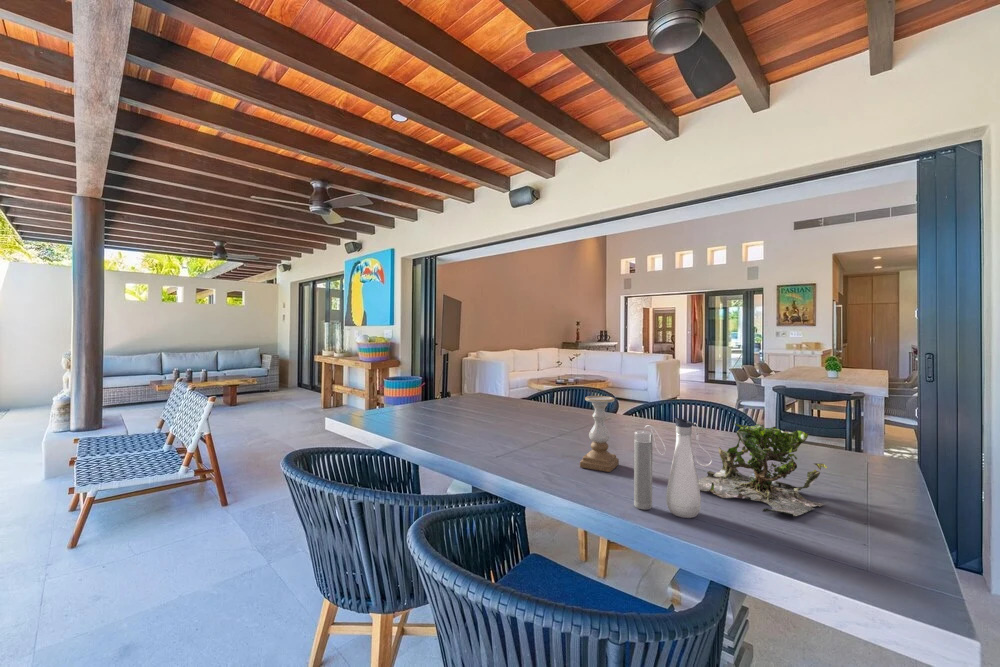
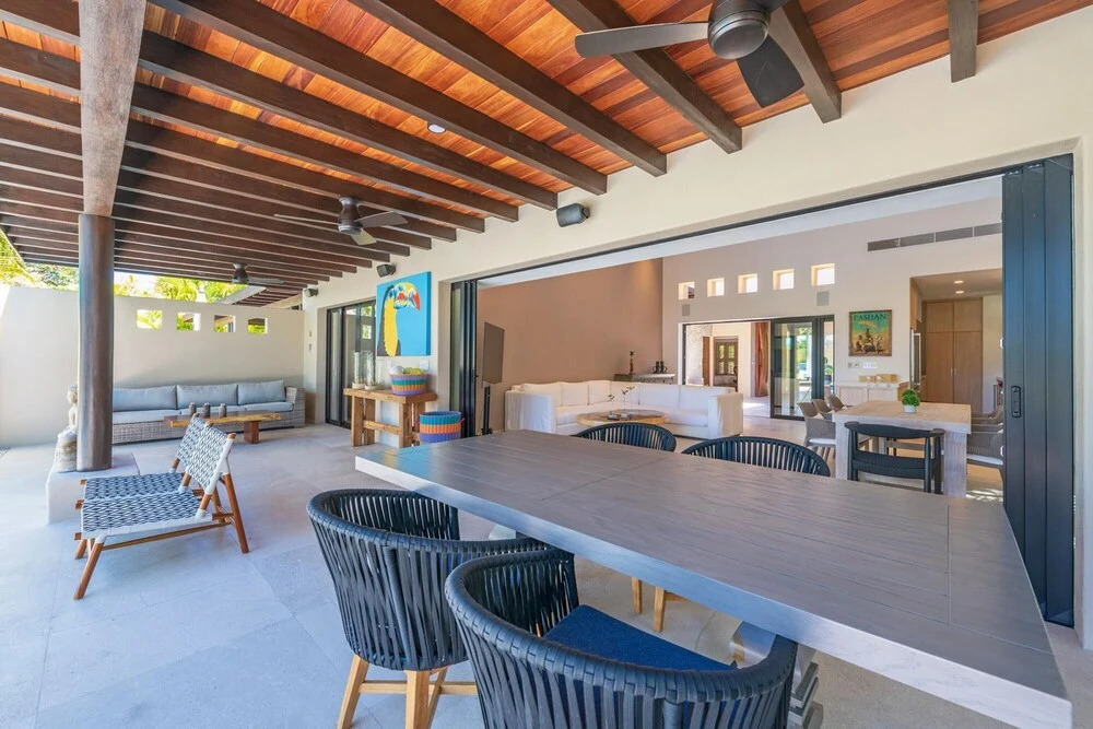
- plant (758, 458)
- water bottle (672, 464)
- candle holder (599, 431)
